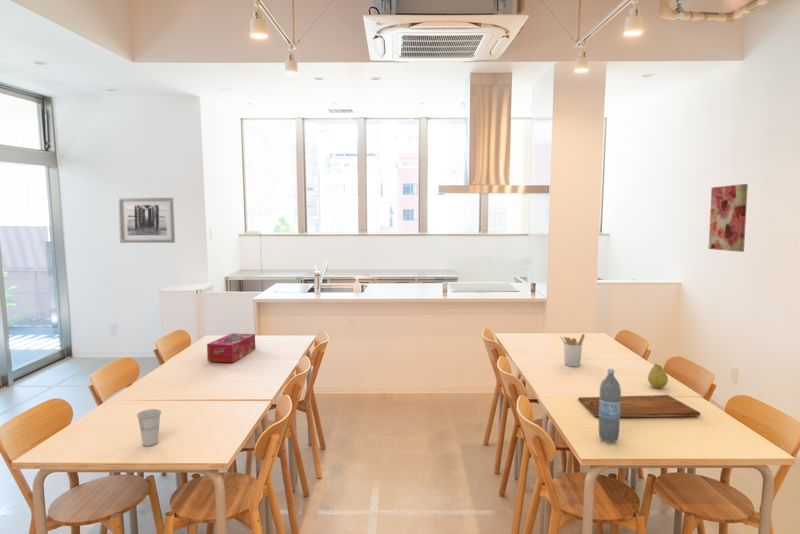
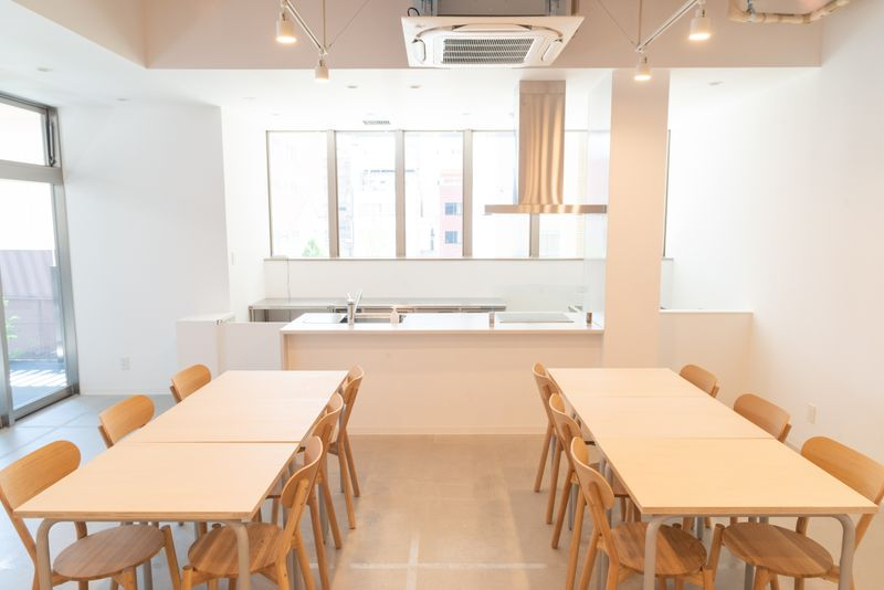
- water bottle (609, 405)
- utensil holder (571, 349)
- wall art (727, 218)
- cutting board (635, 406)
- cup (149, 427)
- wall art (146, 220)
- fruit (658, 375)
- tissue box (232, 347)
